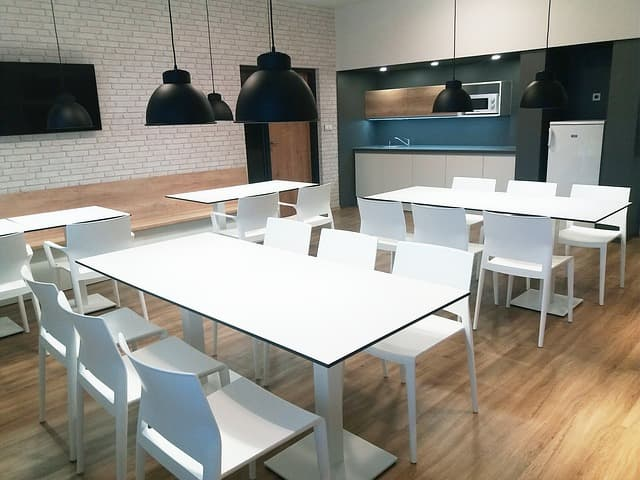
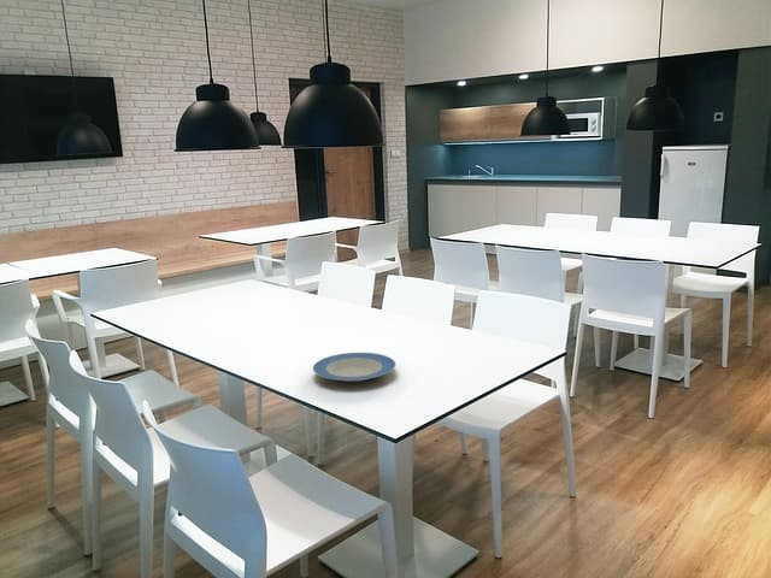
+ plate (354, 370)
